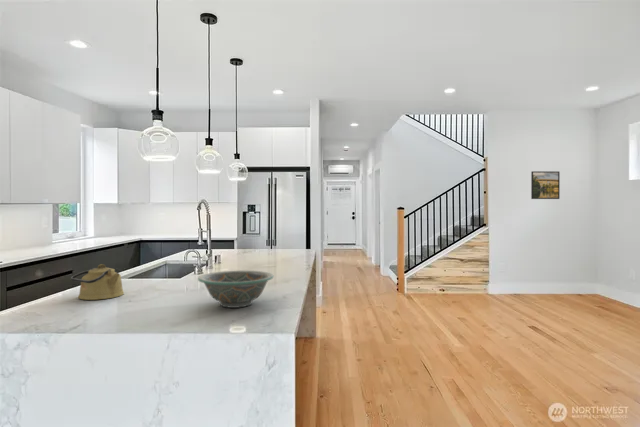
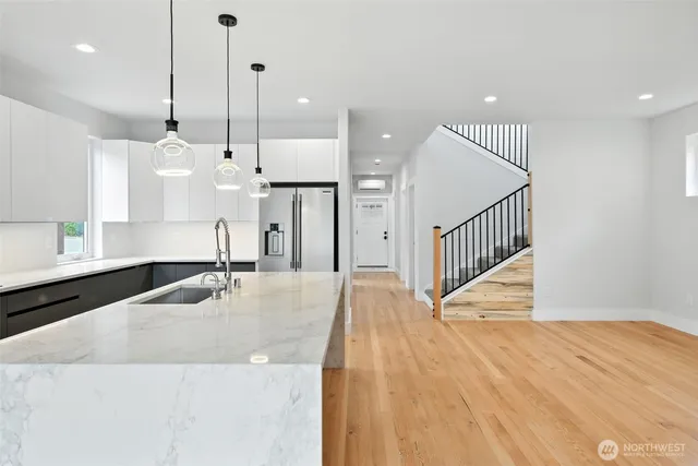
- kettle (103, 280)
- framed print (545, 185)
- decorative bowl (236, 289)
